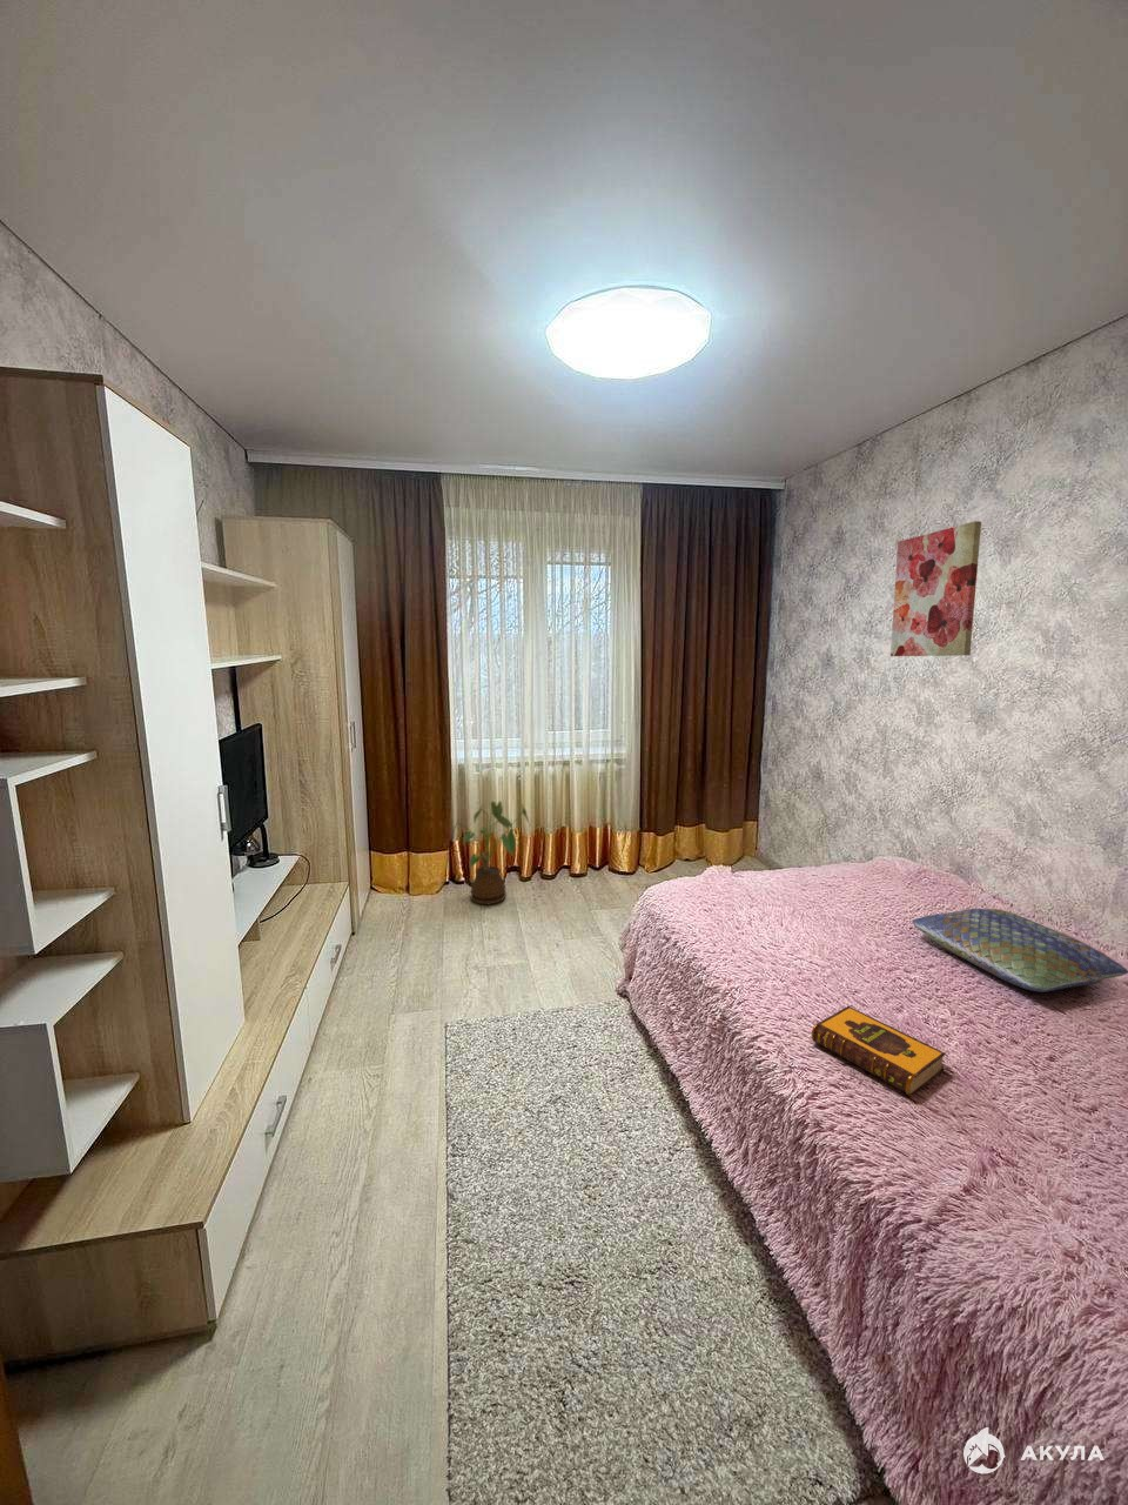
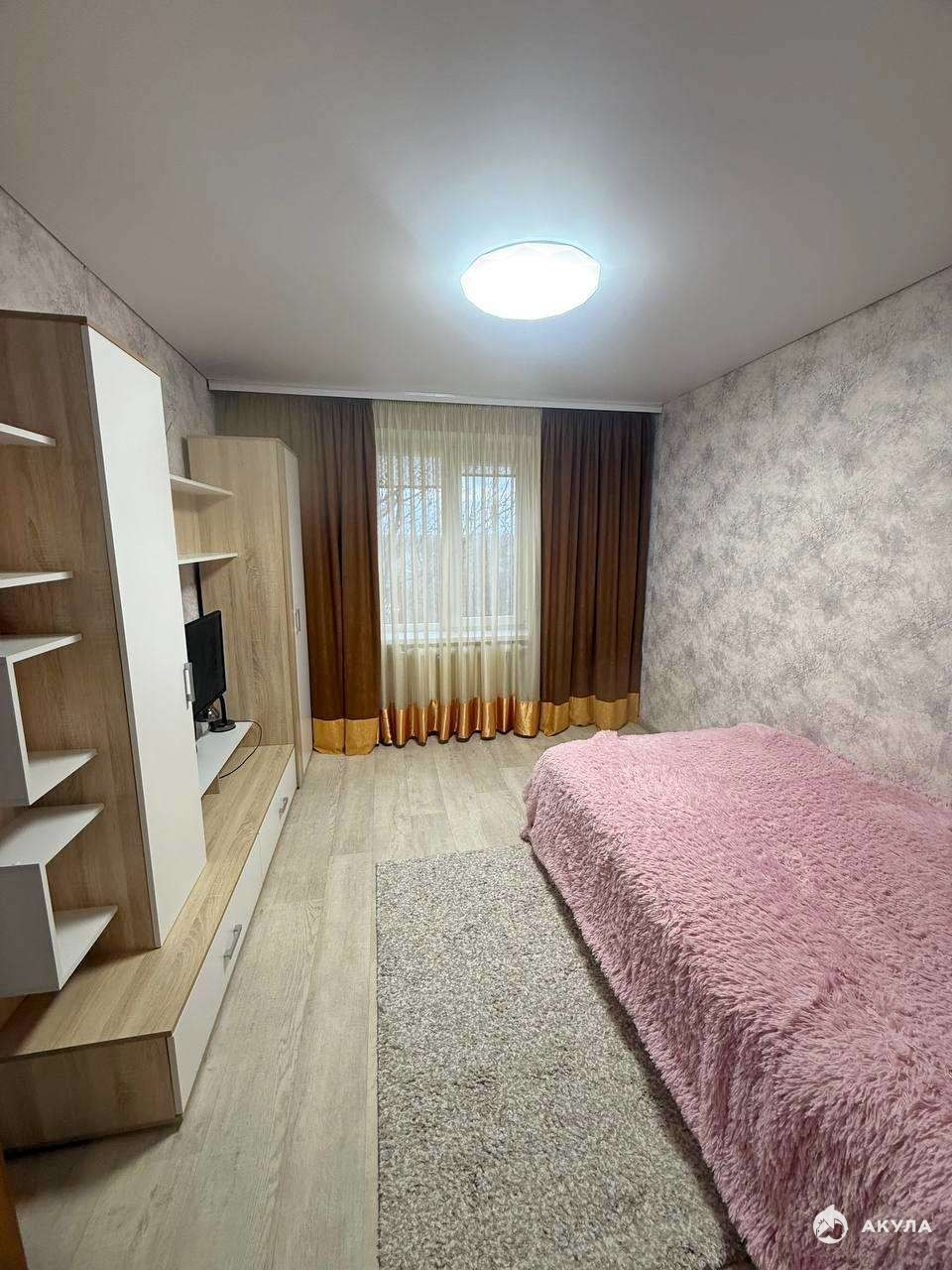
- house plant (493, 852)
- hardback book (874, 1048)
- cushion (1011, 944)
- wall art (931, 595)
